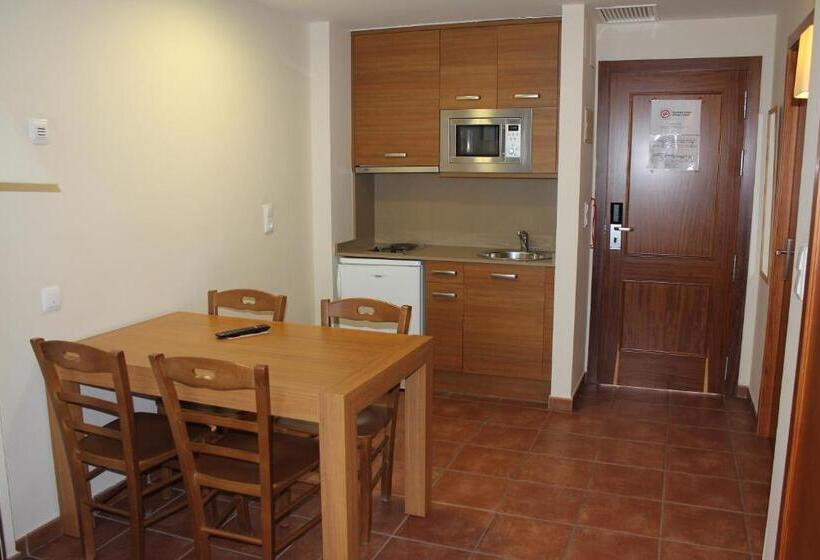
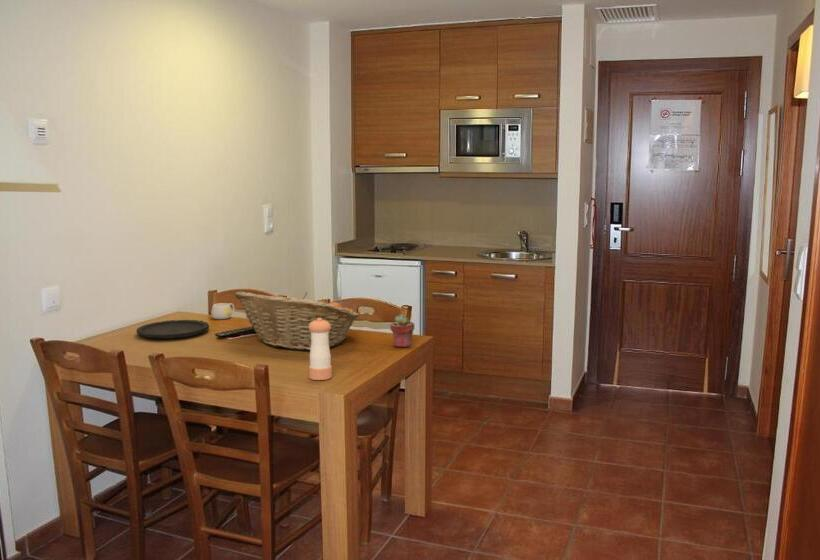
+ plate (173, 329)
+ potted succulent (402, 330)
+ pepper shaker (319, 347)
+ mug (224, 310)
+ fruit basket (296, 315)
